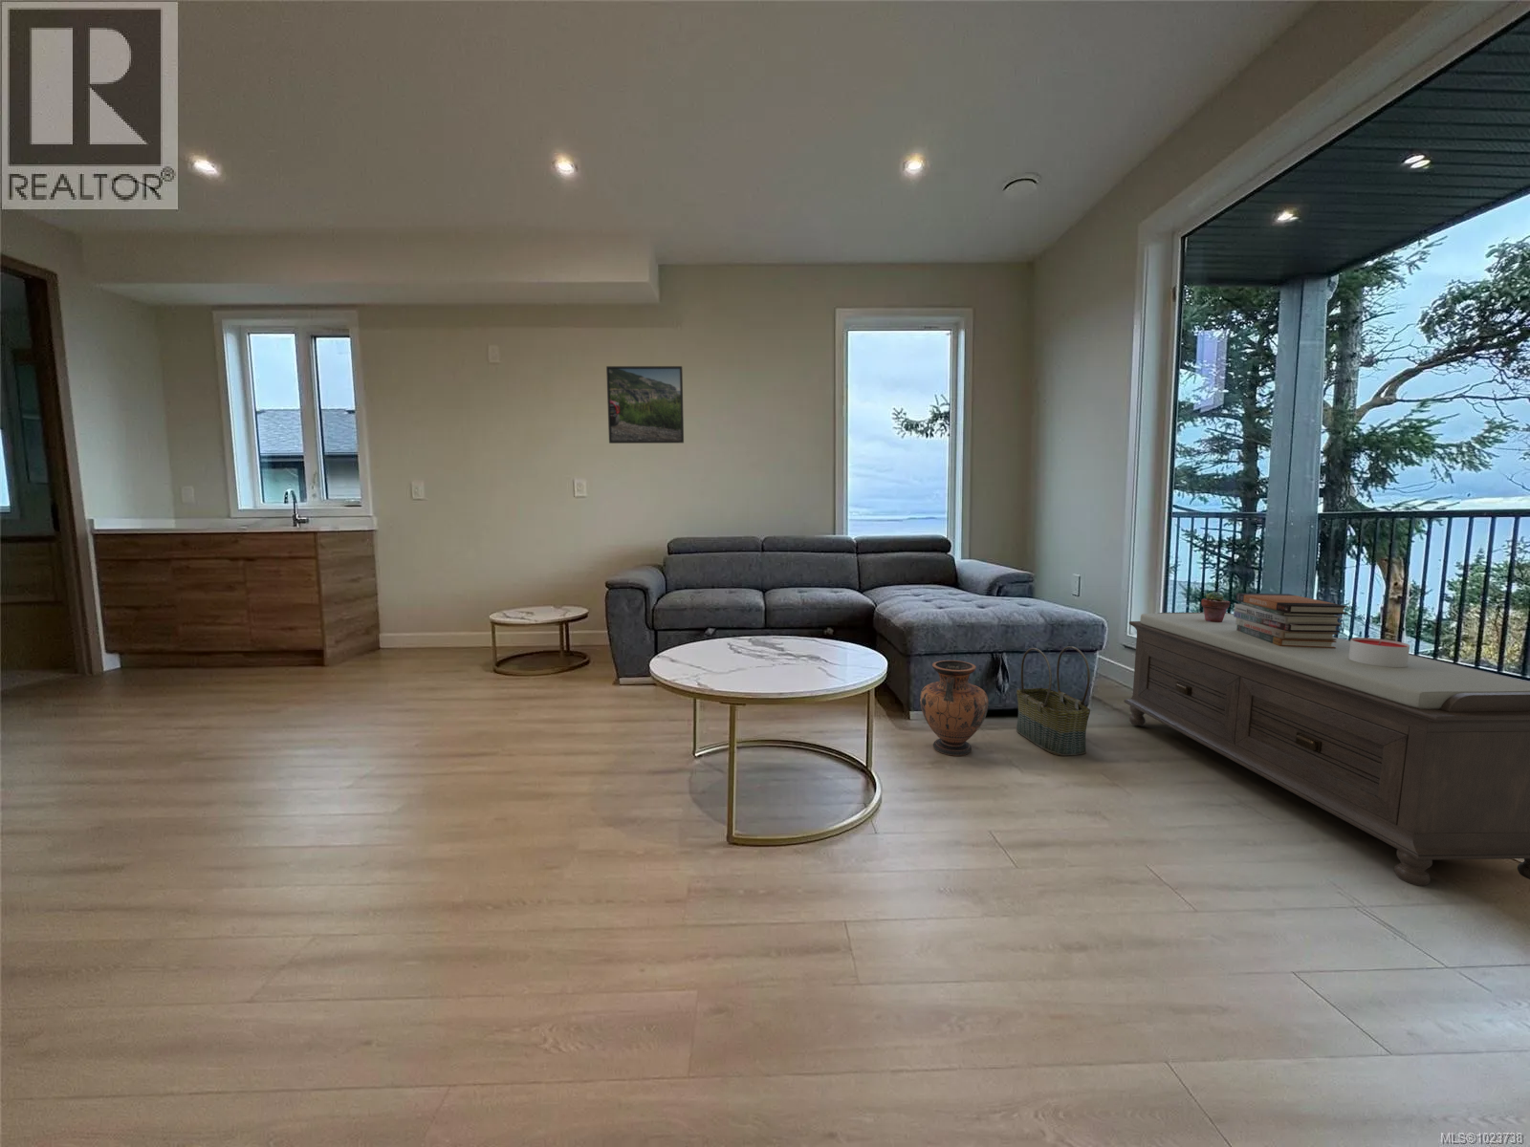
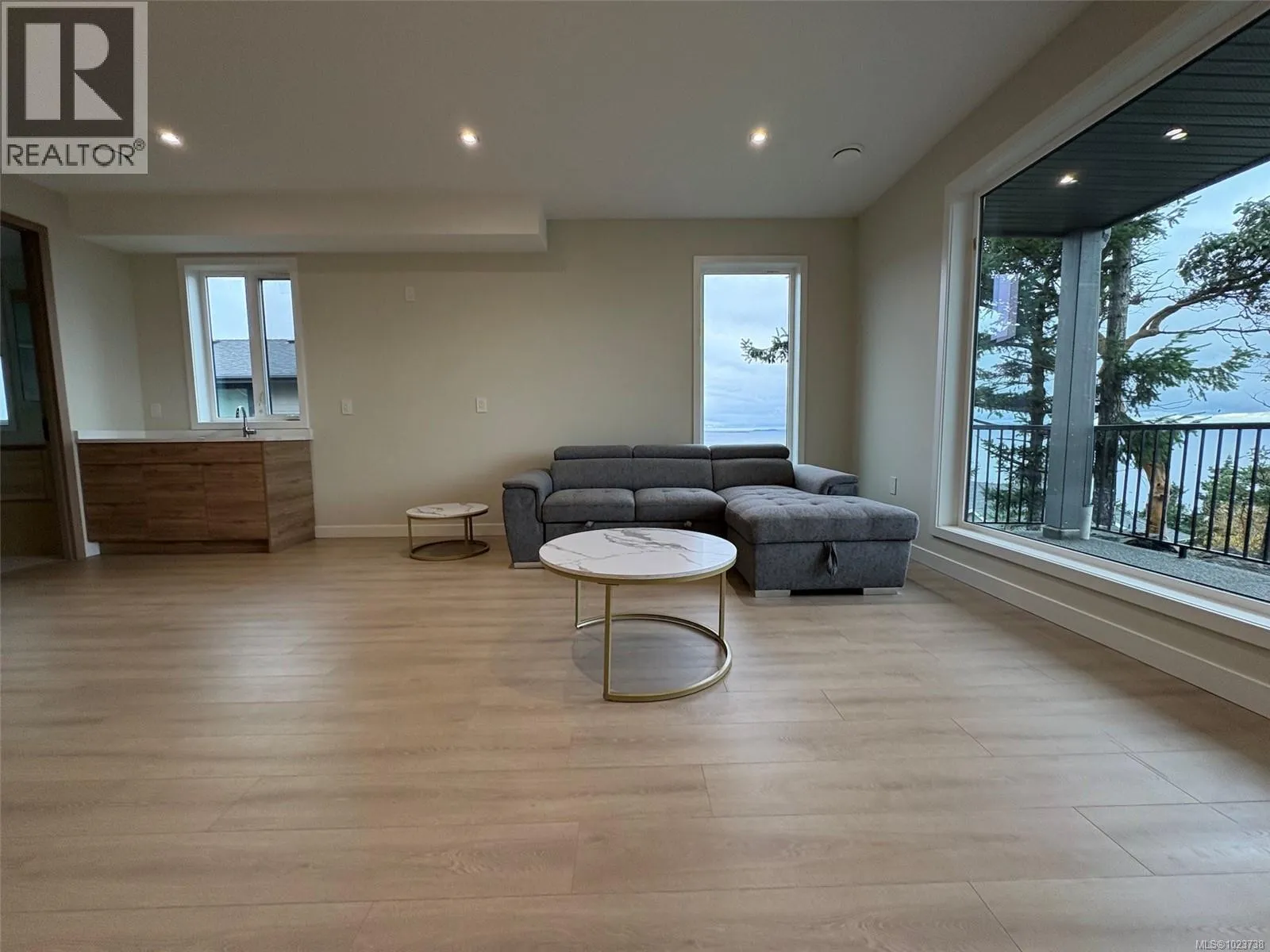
- vase (953, 706)
- basket (1052, 694)
- book stack (1284, 617)
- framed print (646, 405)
- bench (1290, 712)
- potted succulent (1214, 605)
- candle (1378, 651)
